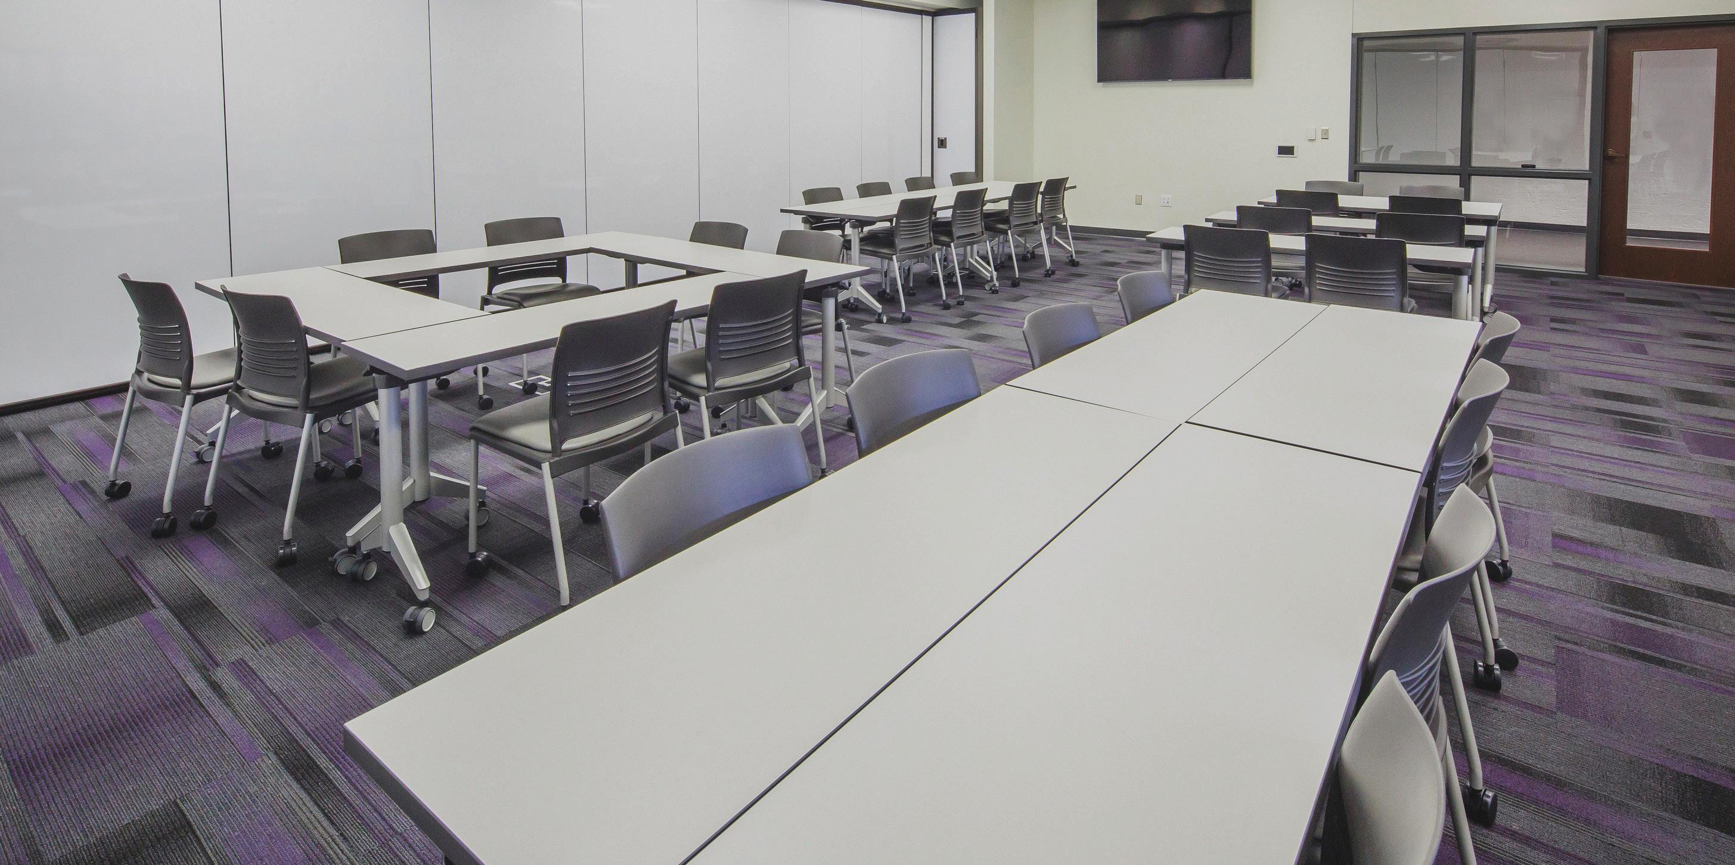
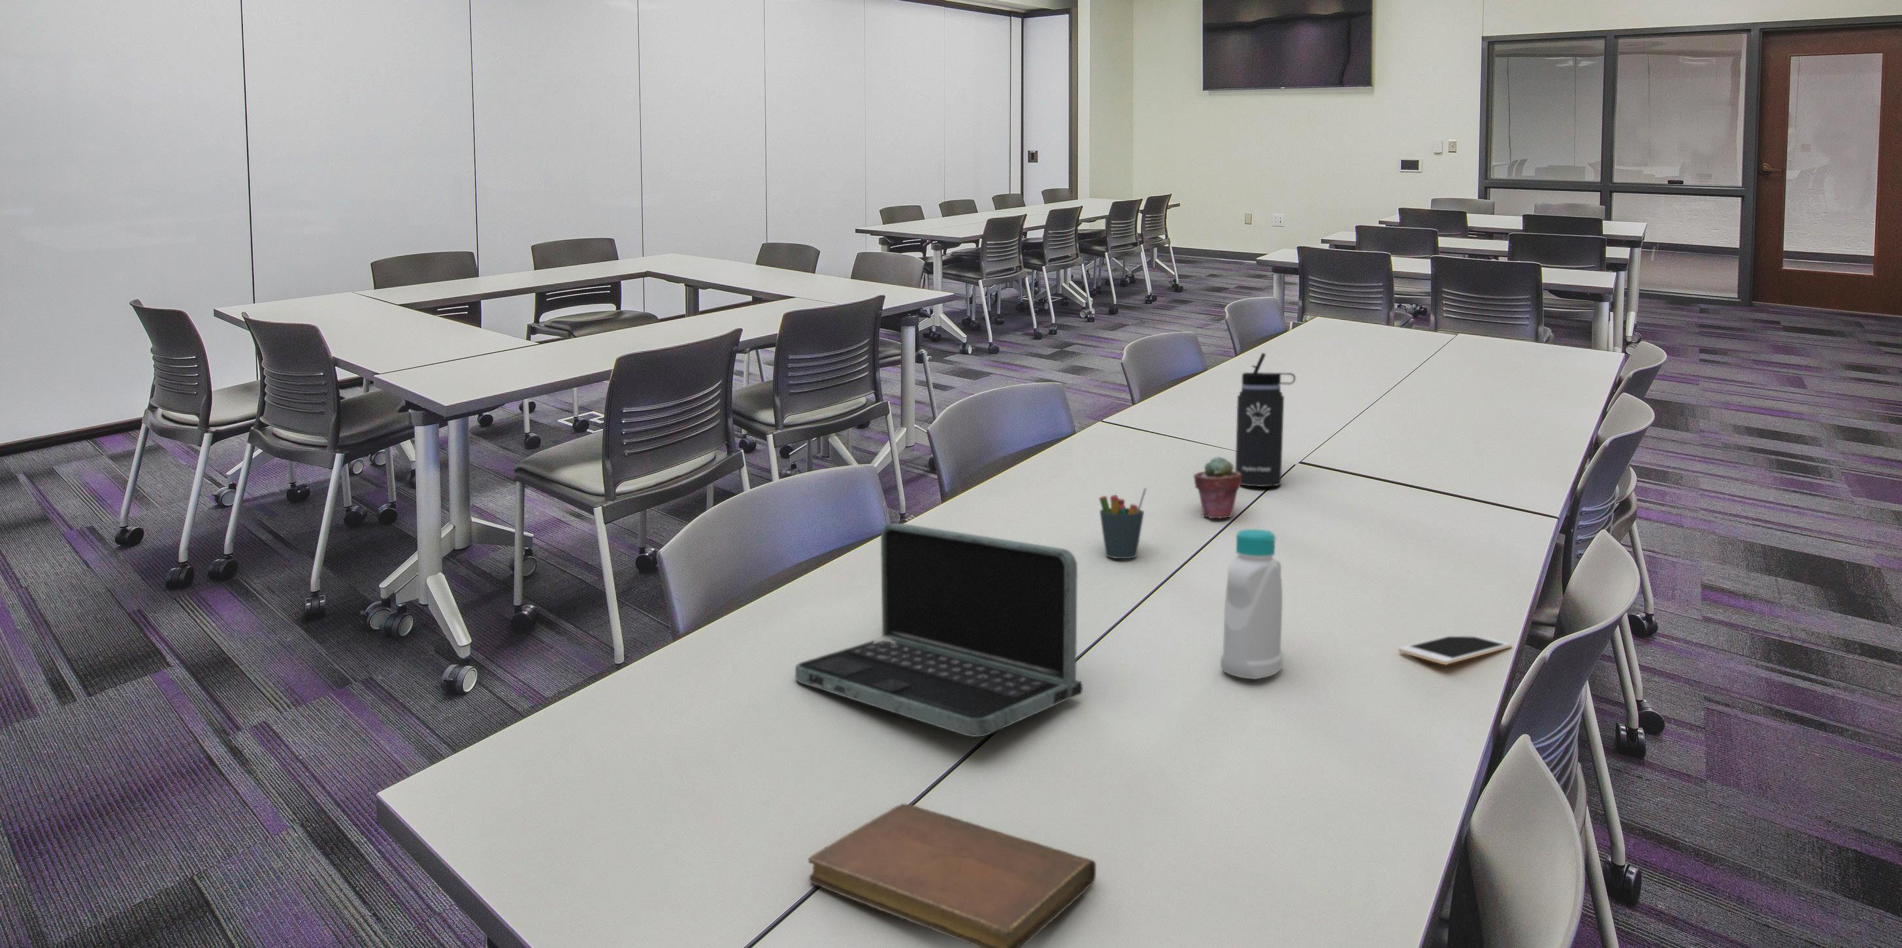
+ pen holder (1121, 521)
+ potted succulent (1217, 486)
+ bottle (1253, 601)
+ laptop (933, 613)
+ notebook (951, 869)
+ cell phone (1456, 647)
+ thermos bottle (1265, 418)
